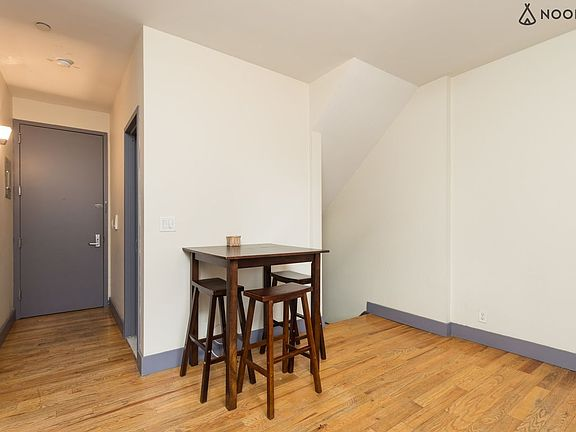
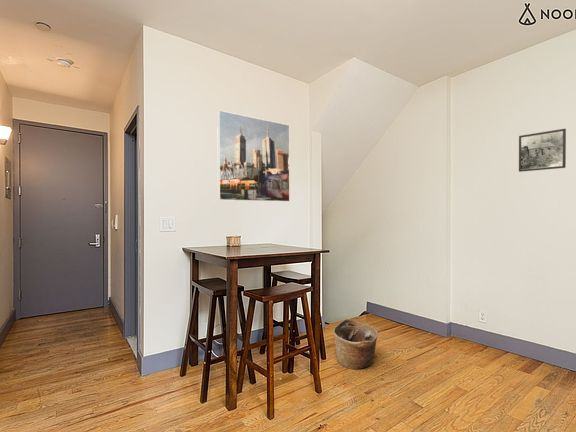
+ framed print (256, 159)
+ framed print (541, 151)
+ basket (355, 344)
